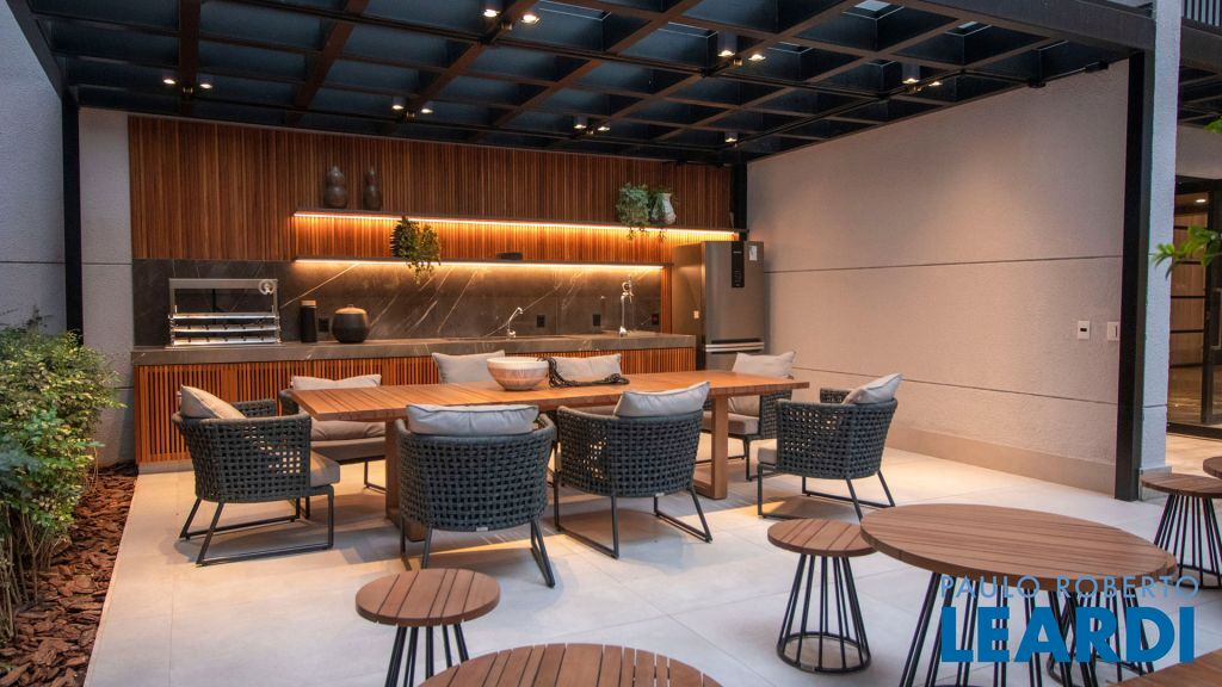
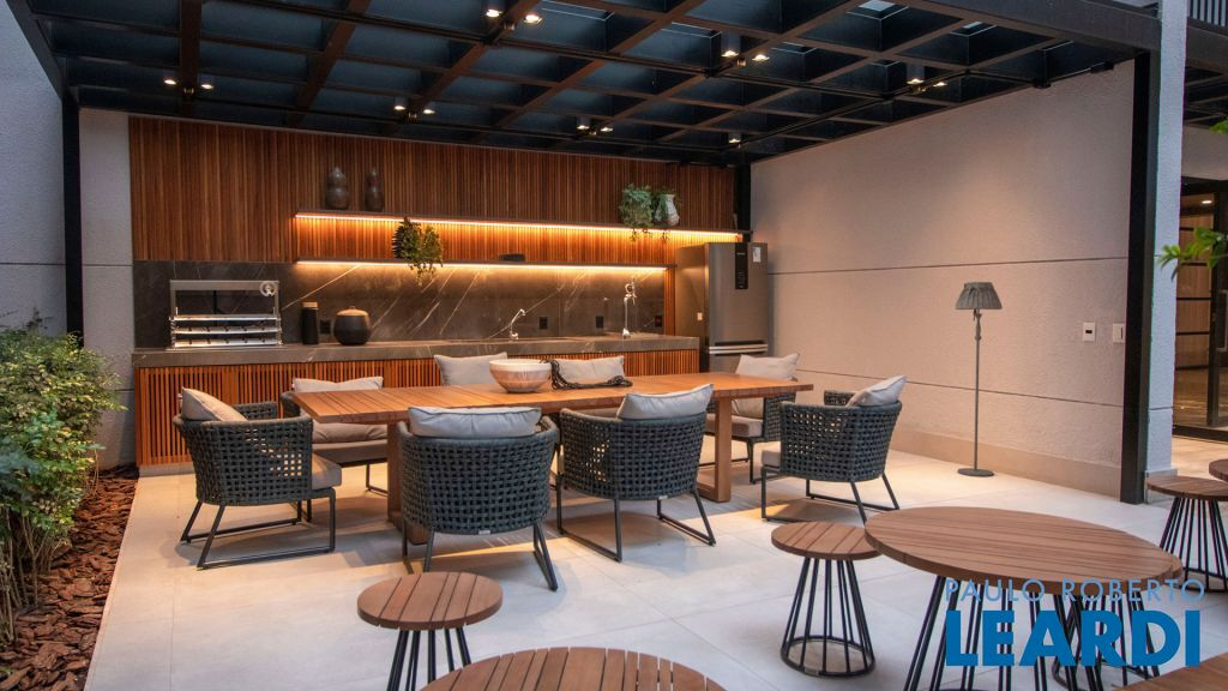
+ floor lamp (976, 378)
